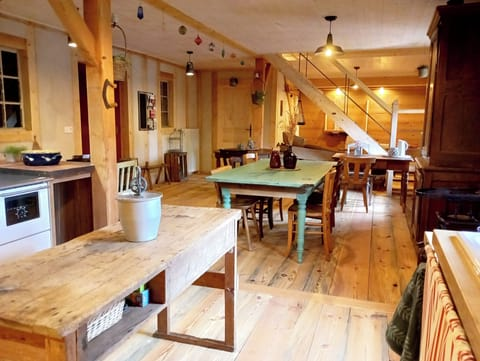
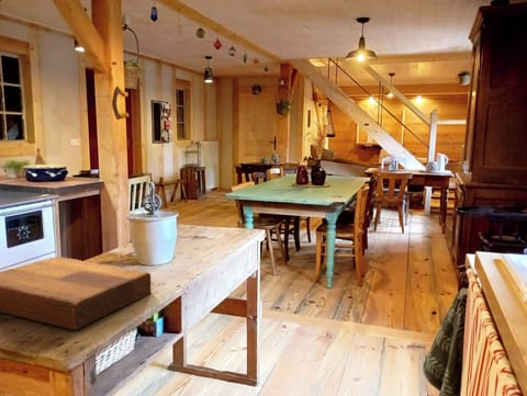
+ cutting board (64, 285)
